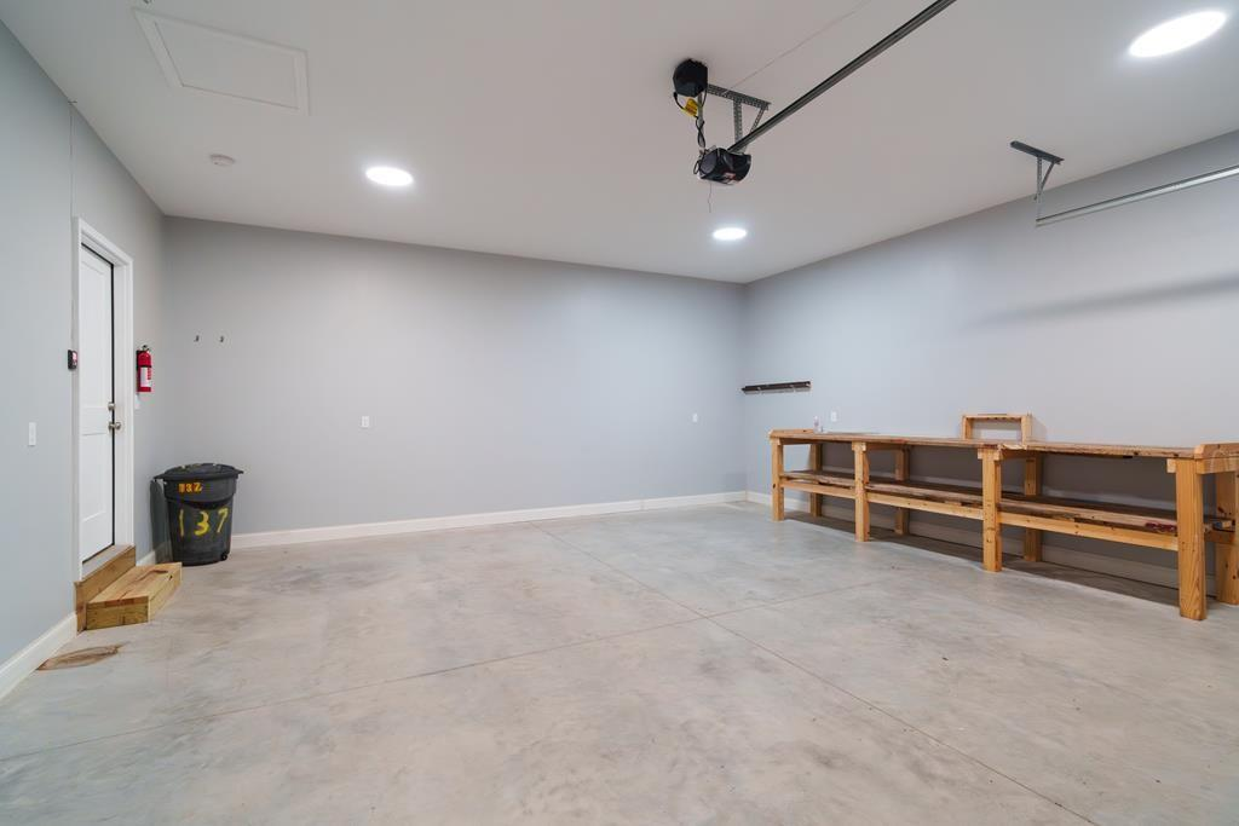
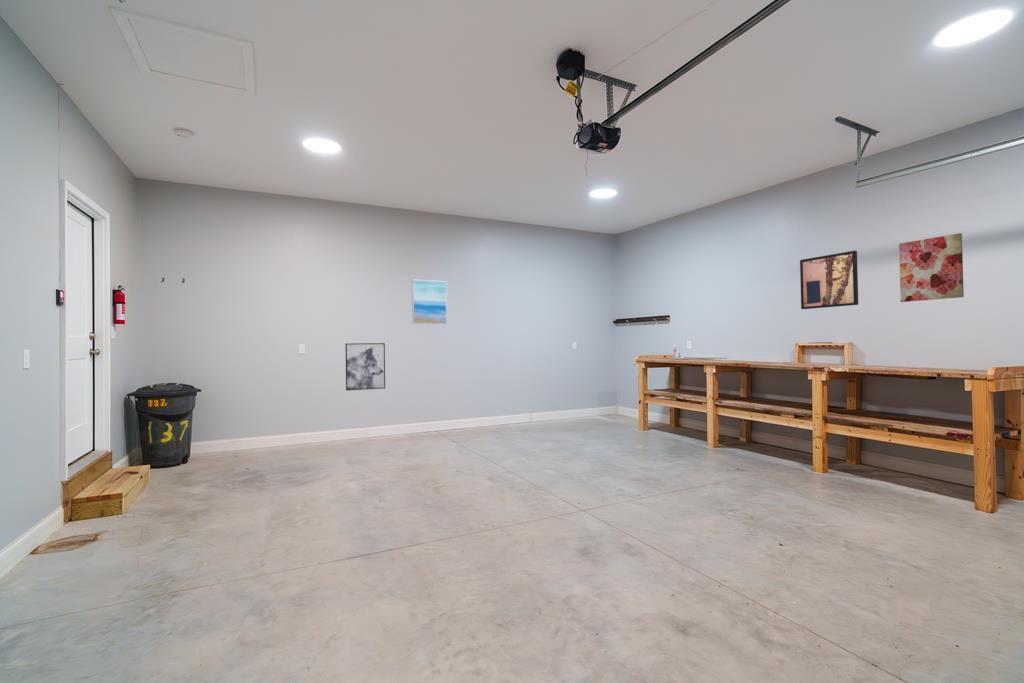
+ wall art (365, 366)
+ wall art (827, 281)
+ wall art (429, 302)
+ wall art (929, 269)
